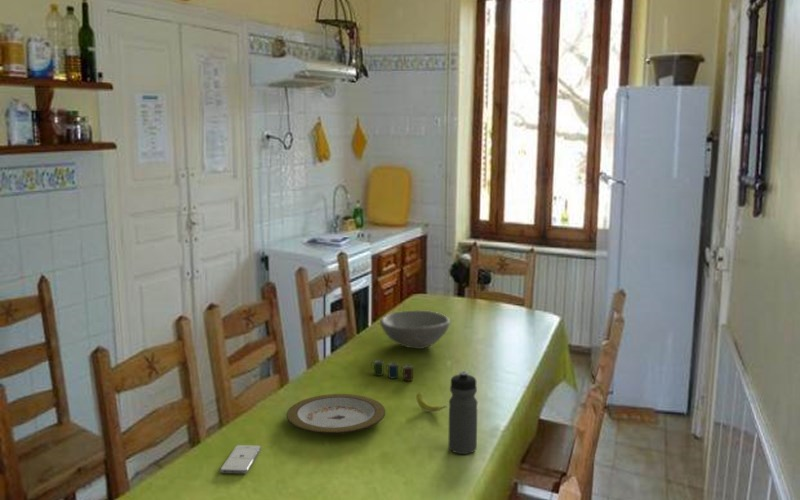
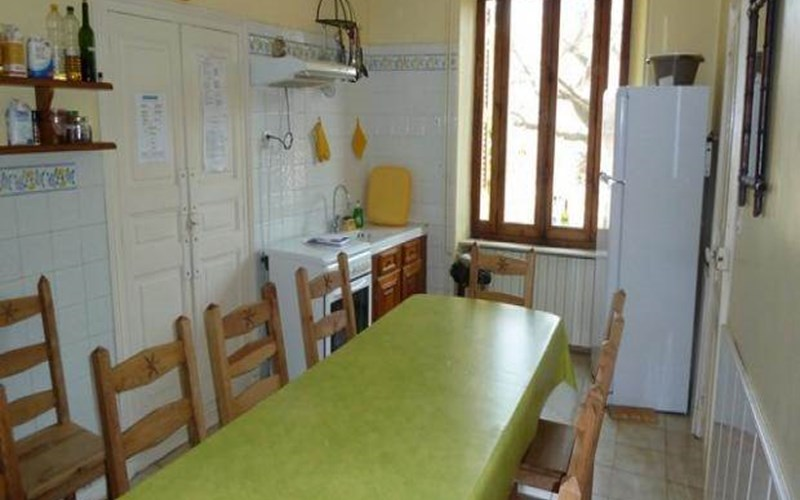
- banana (431, 405)
- smartphone (241, 458)
- bowl (415, 332)
- water bottle (463, 410)
- cup (391, 366)
- plate (336, 415)
